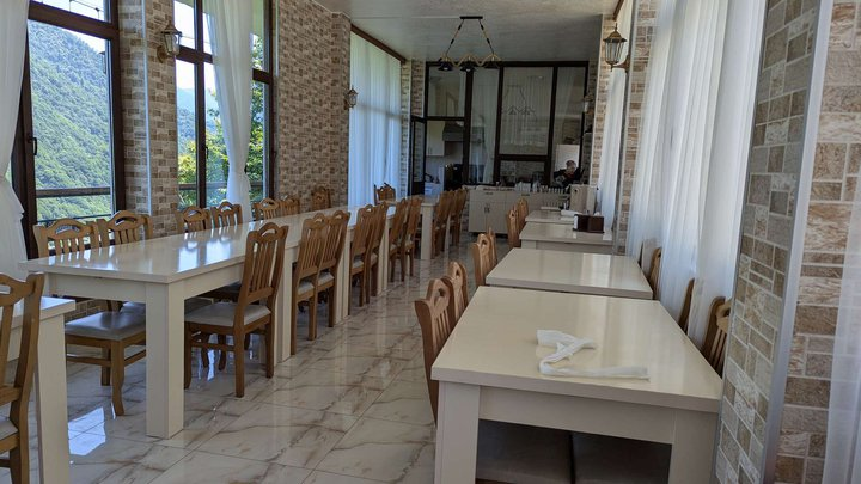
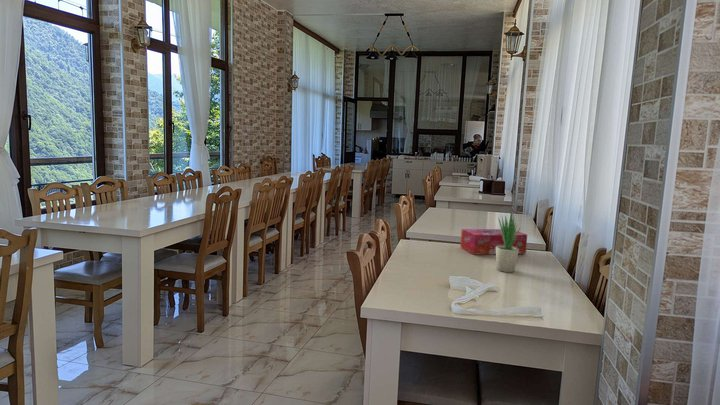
+ tissue box (493, 241)
+ potted plant (508, 238)
